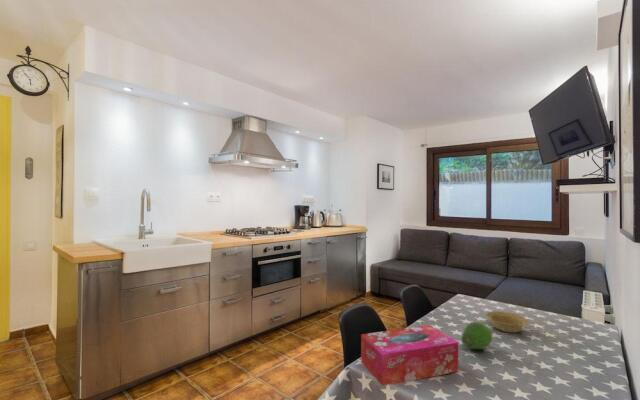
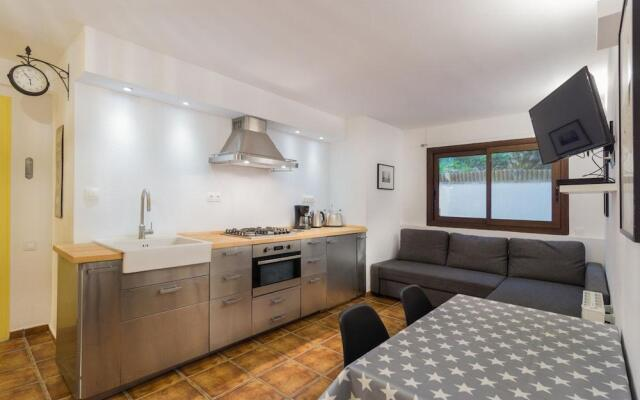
- tissue box (408, 352)
- fruit (475, 336)
- bowl (506, 323)
